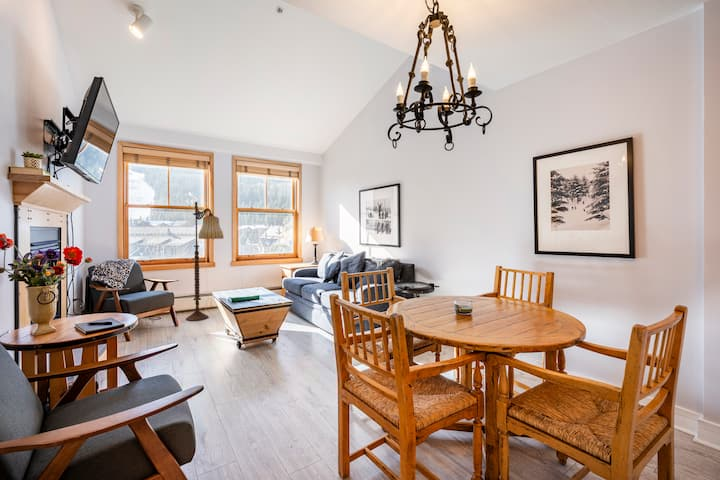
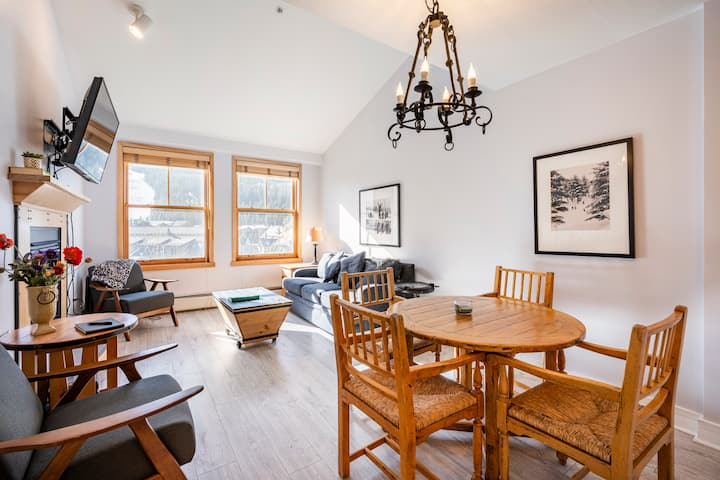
- floor lamp (198, 261)
